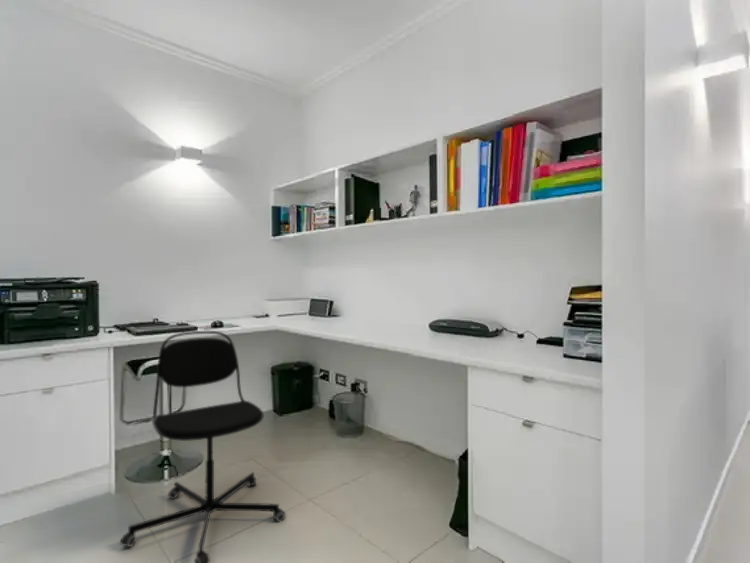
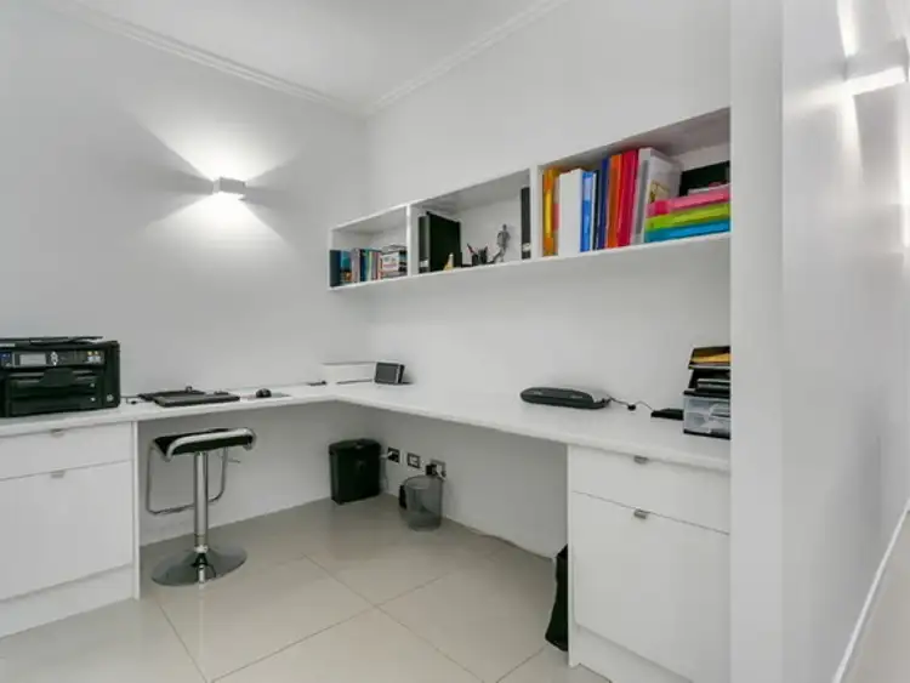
- office chair (202, 429)
